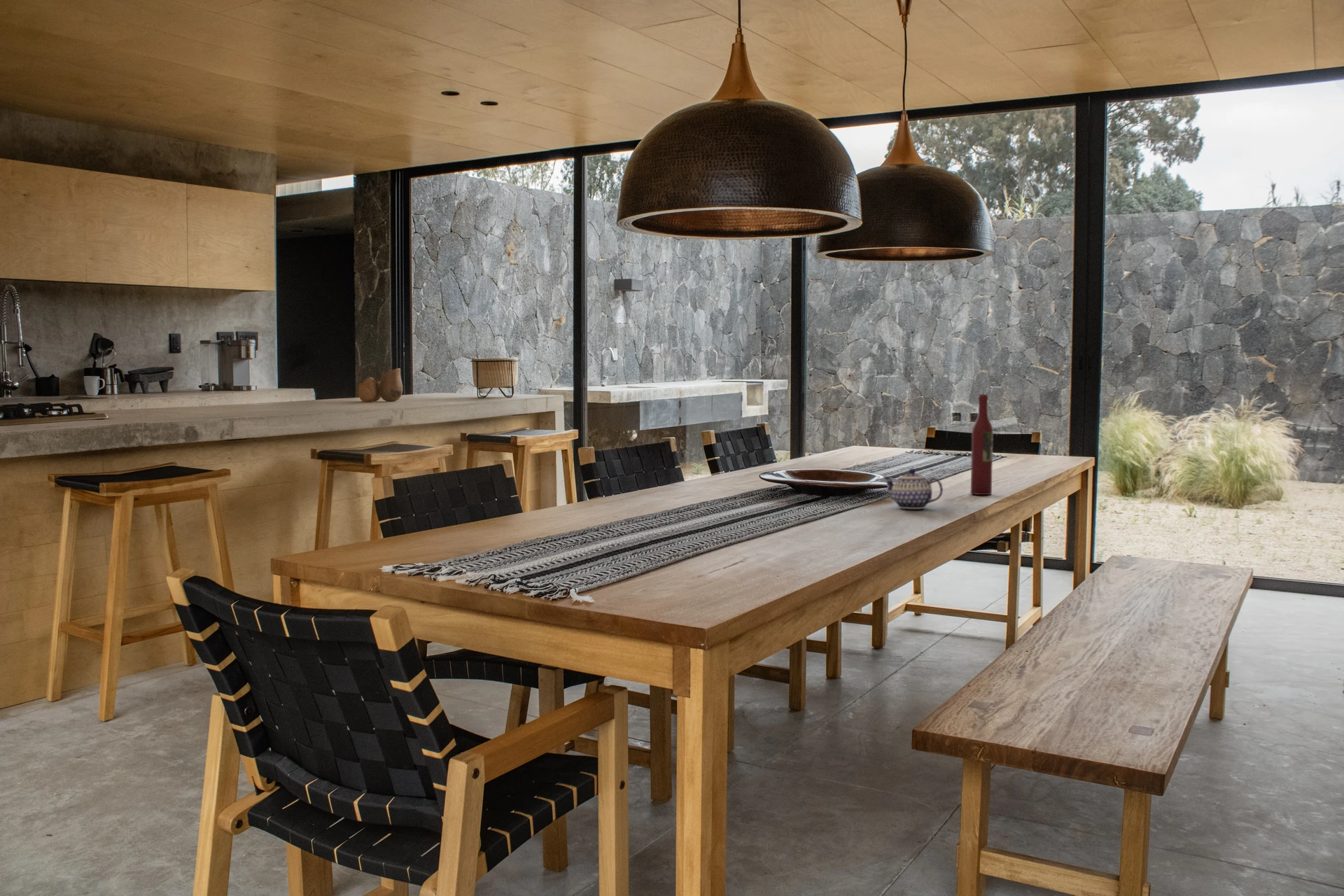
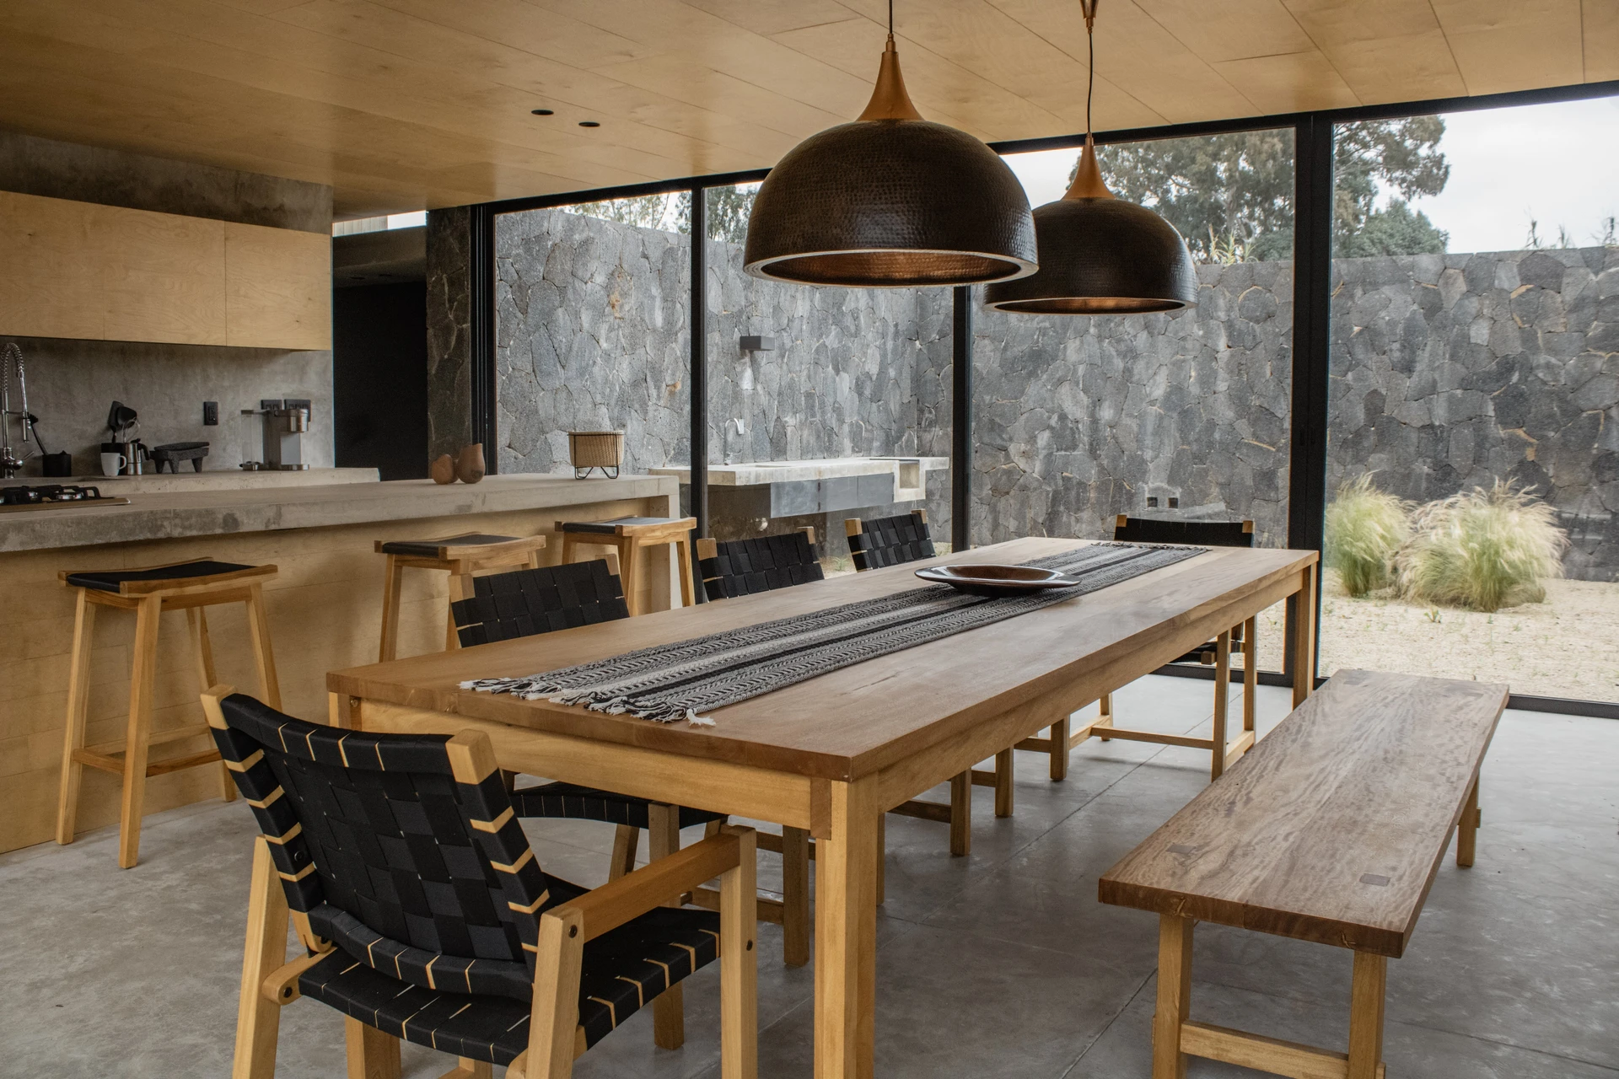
- wine bottle (982, 444)
- teapot (912, 488)
